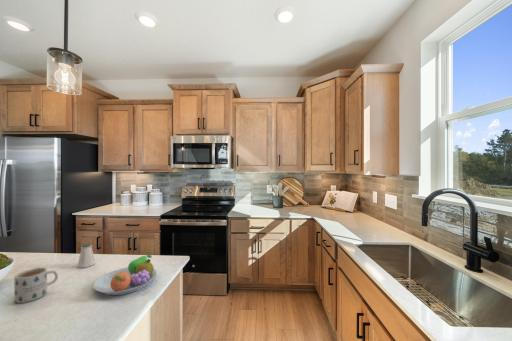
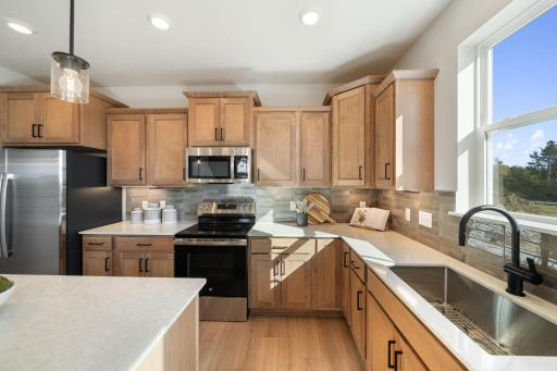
- fruit bowl (129, 271)
- saltshaker (86, 254)
- mug (37, 282)
